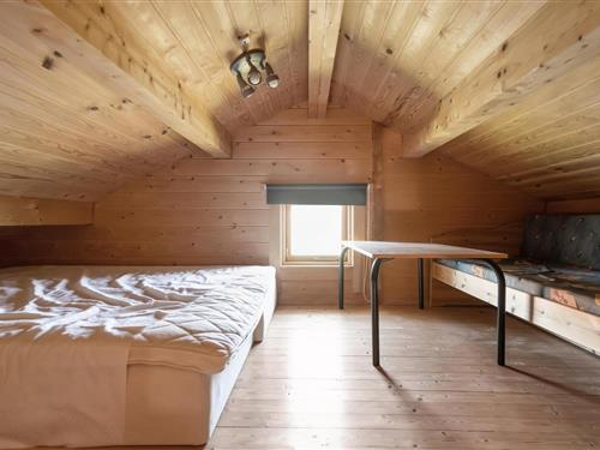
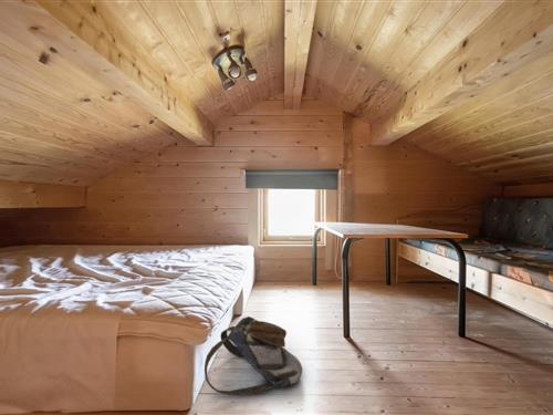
+ backpack (257, 349)
